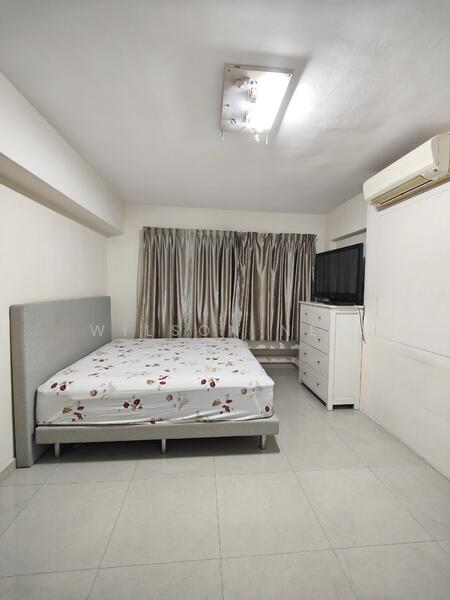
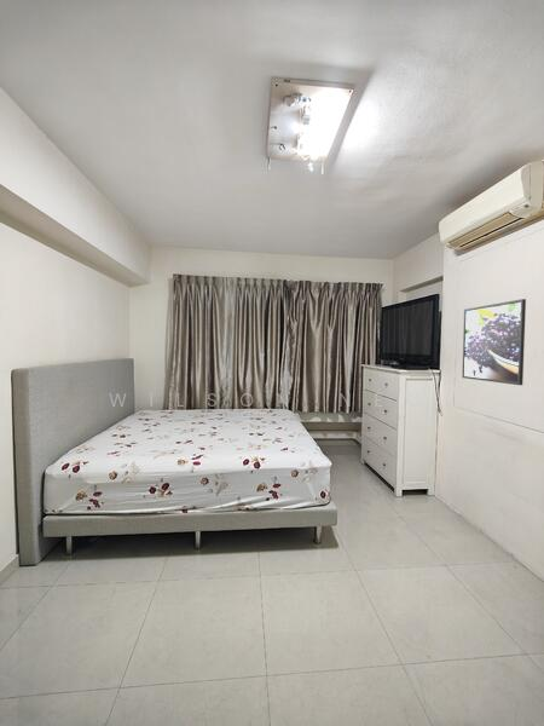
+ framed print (490, 342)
